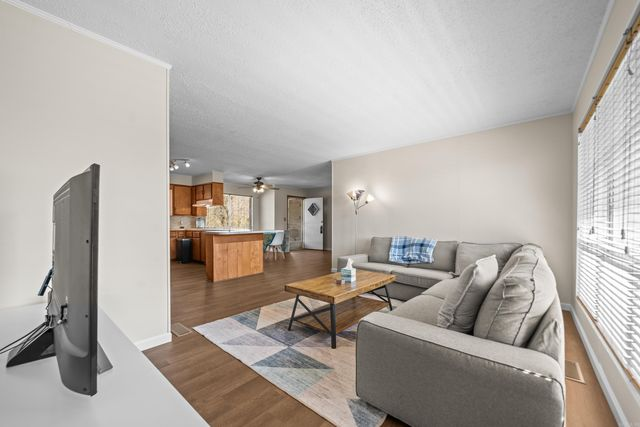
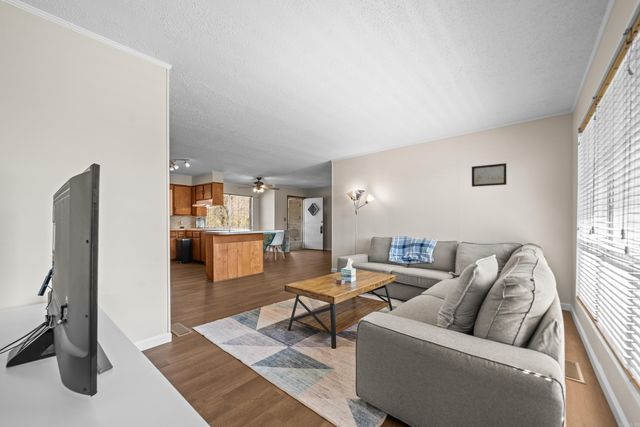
+ wall art (488, 175)
